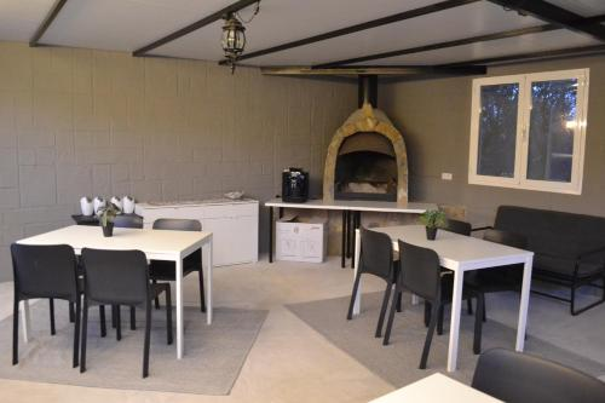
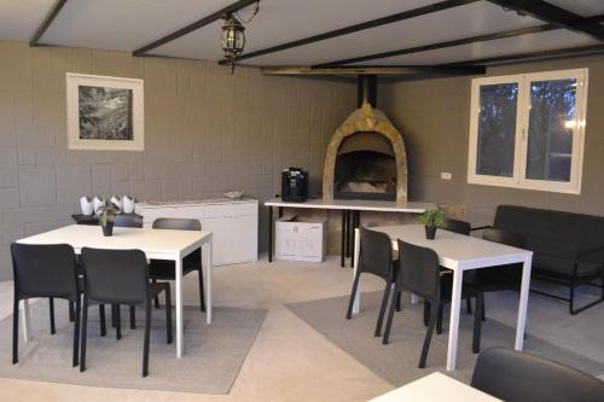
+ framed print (106, 113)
